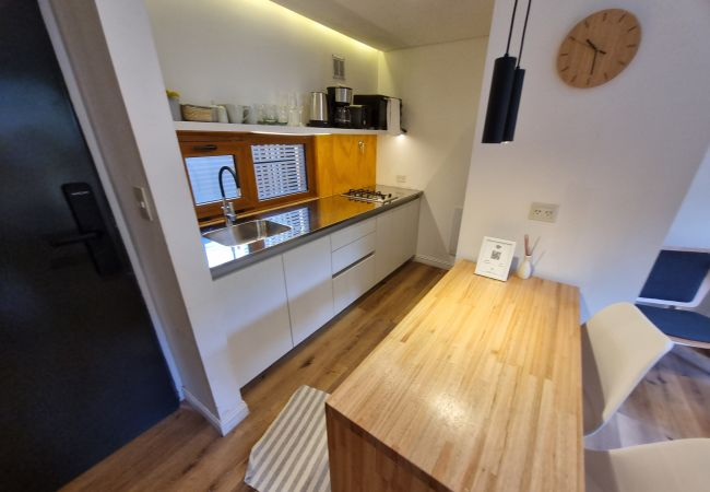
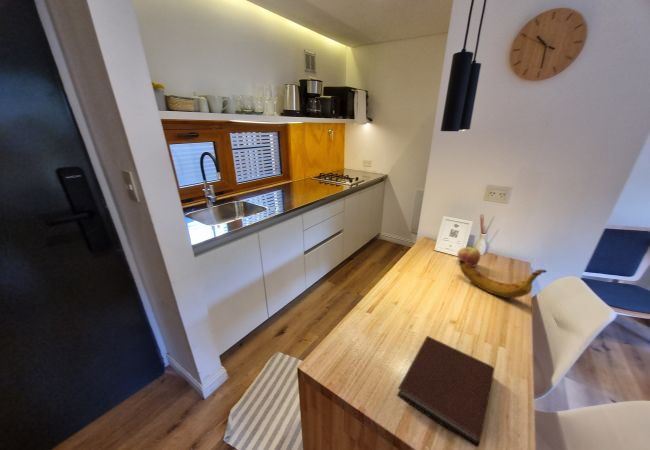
+ notebook (447, 381)
+ banana (491, 279)
+ apple (468, 256)
